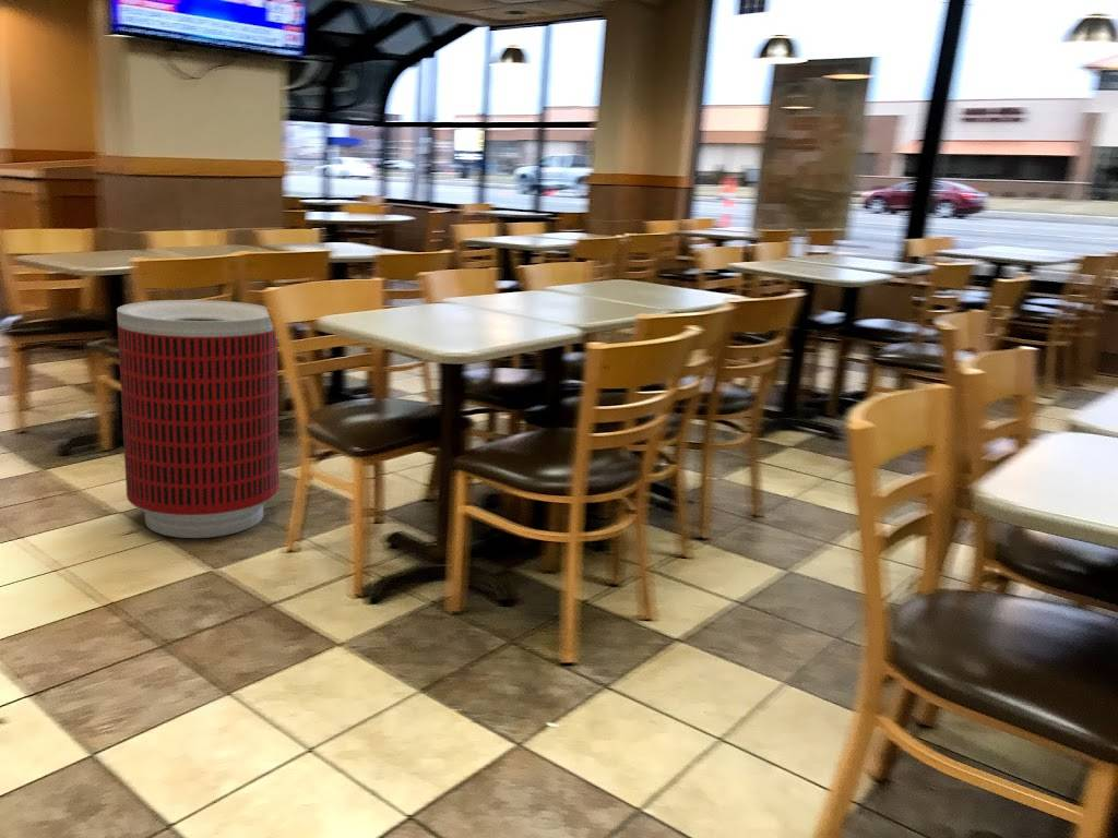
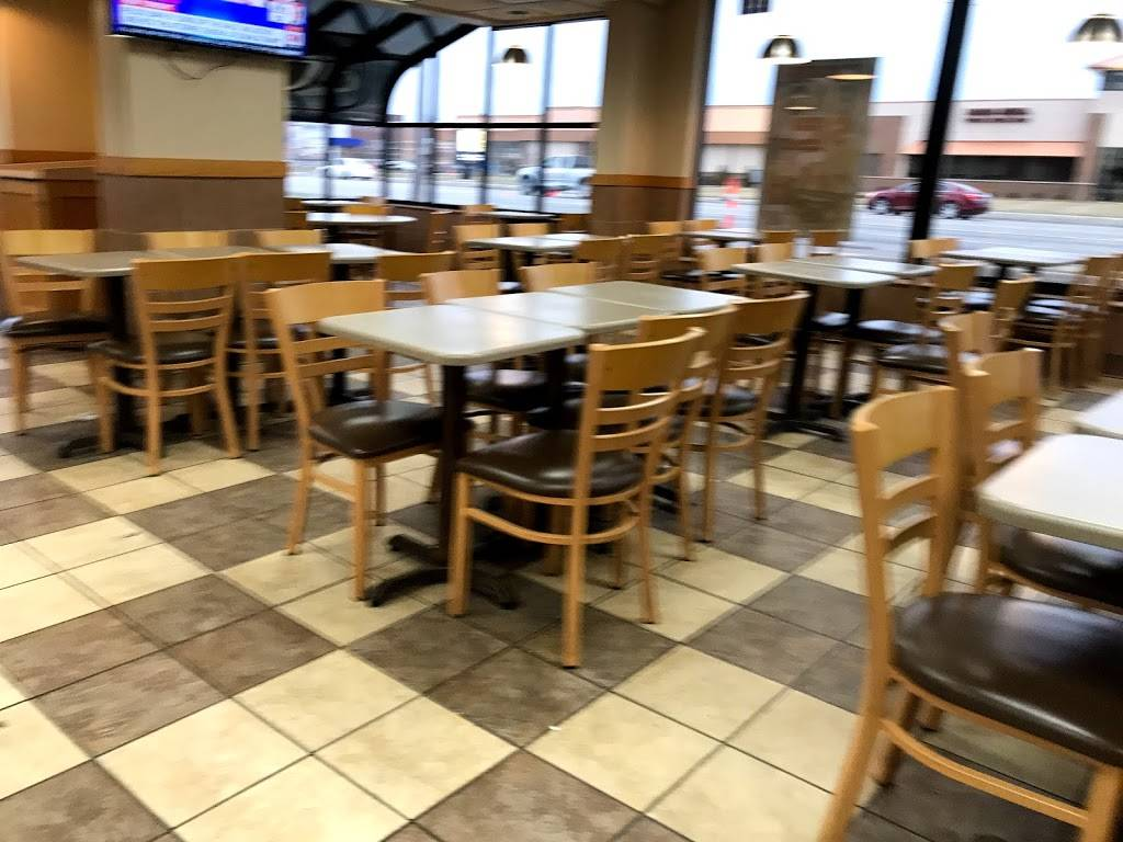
- trash can (202, 416)
